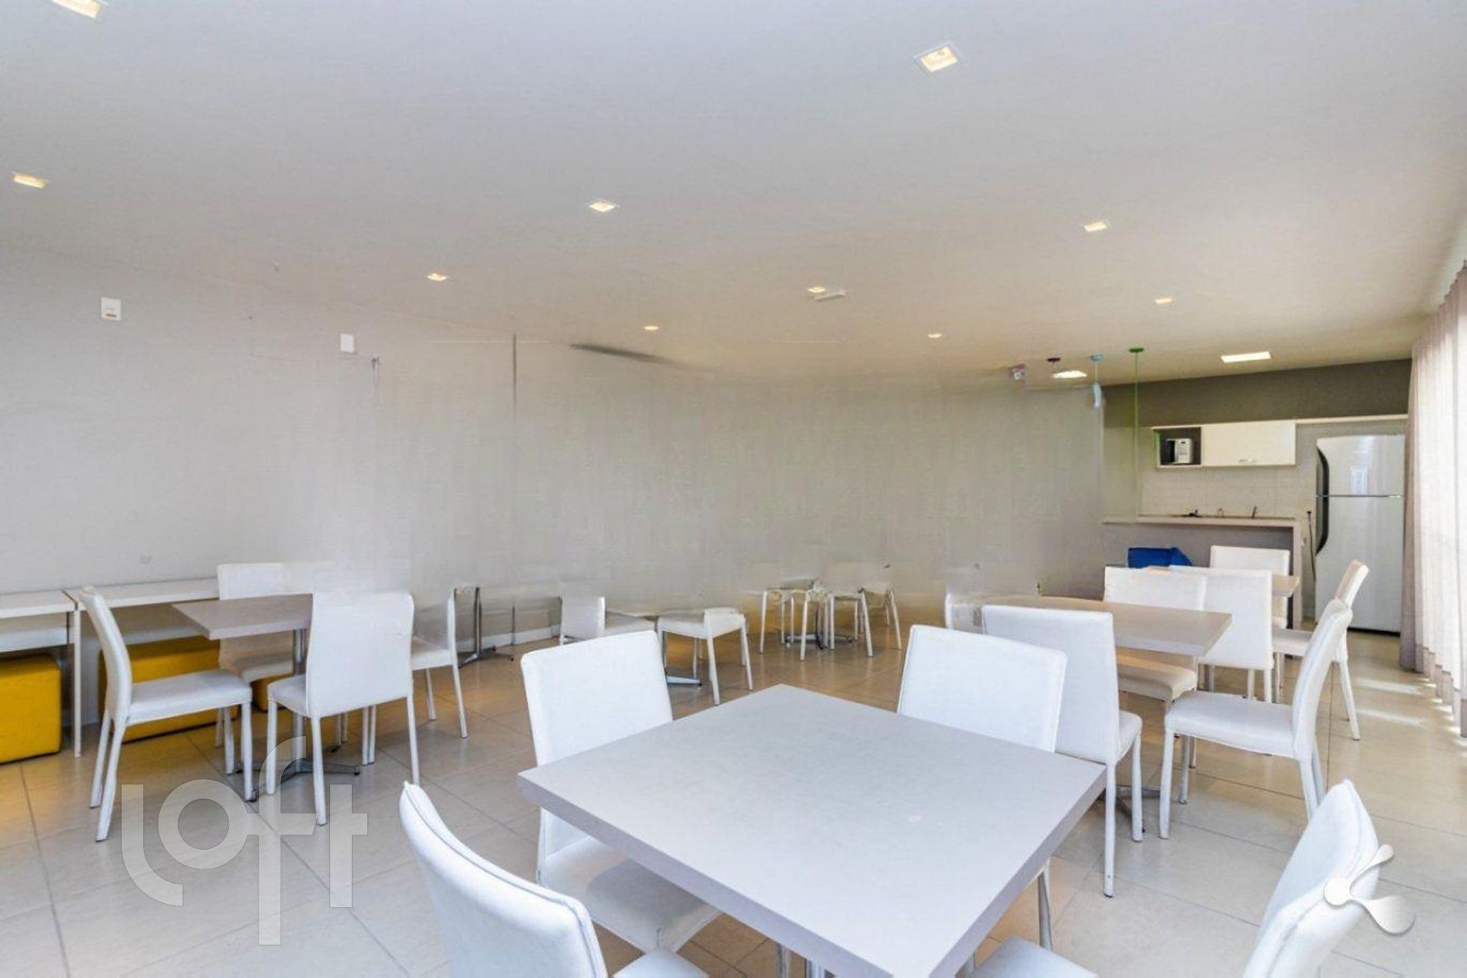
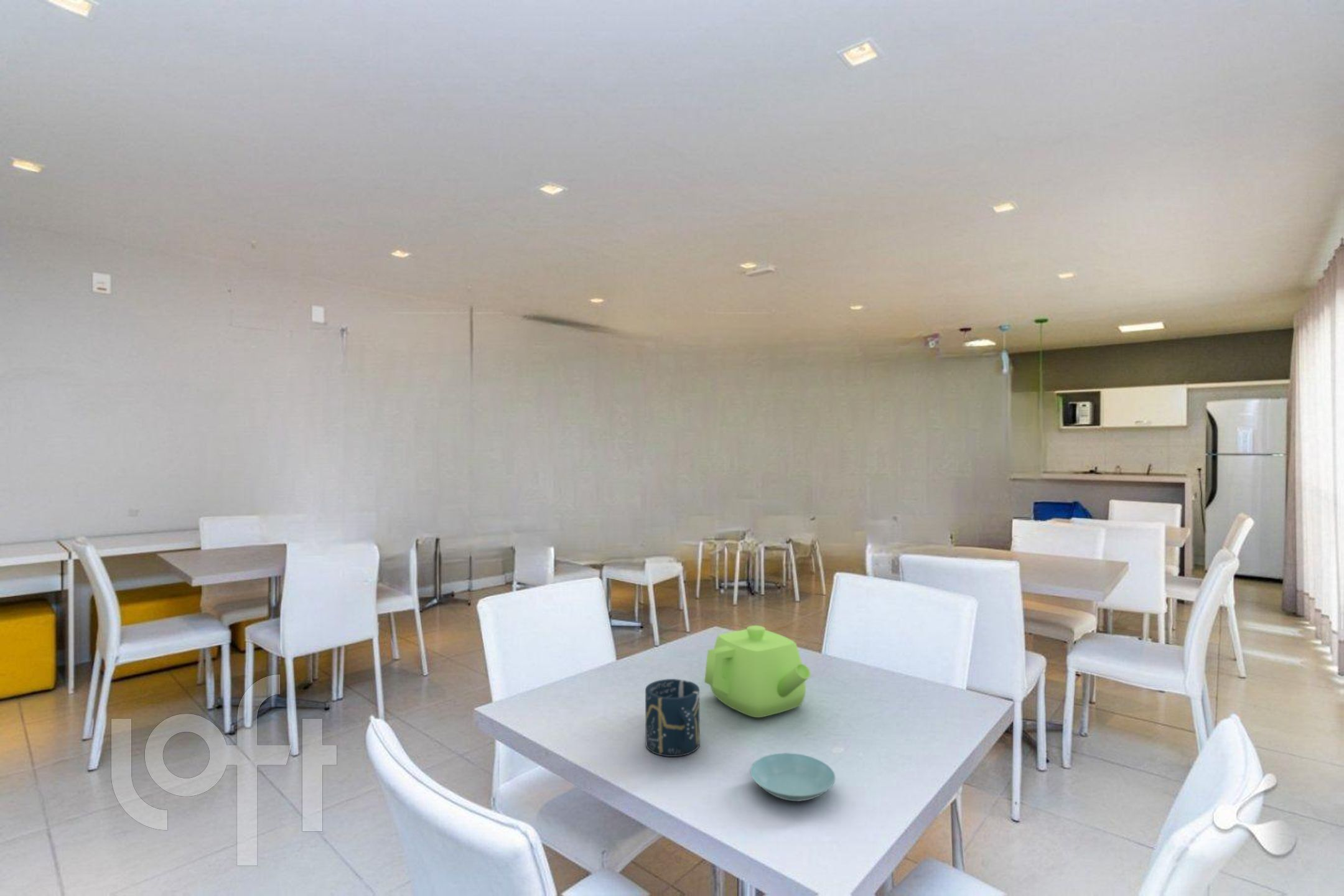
+ teapot (758, 670)
+ saucer (792, 780)
+ cup (676, 719)
